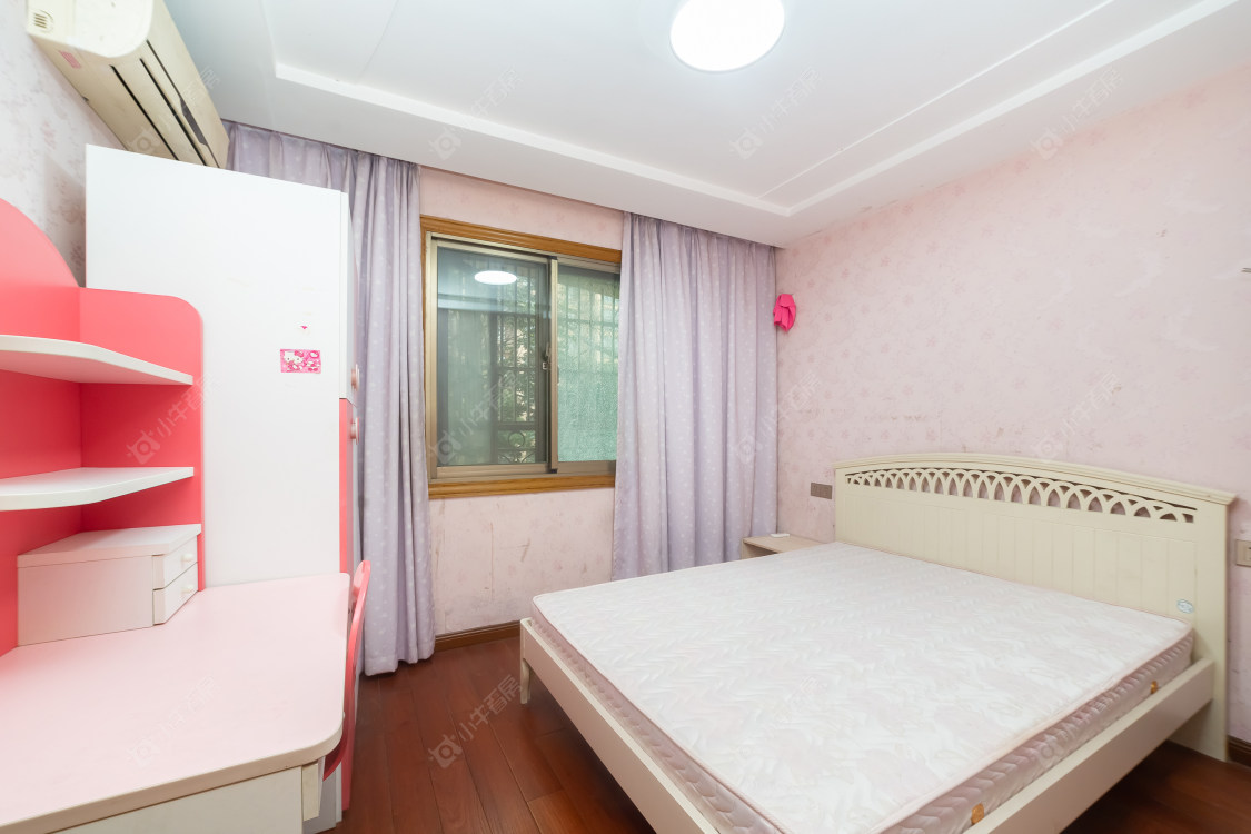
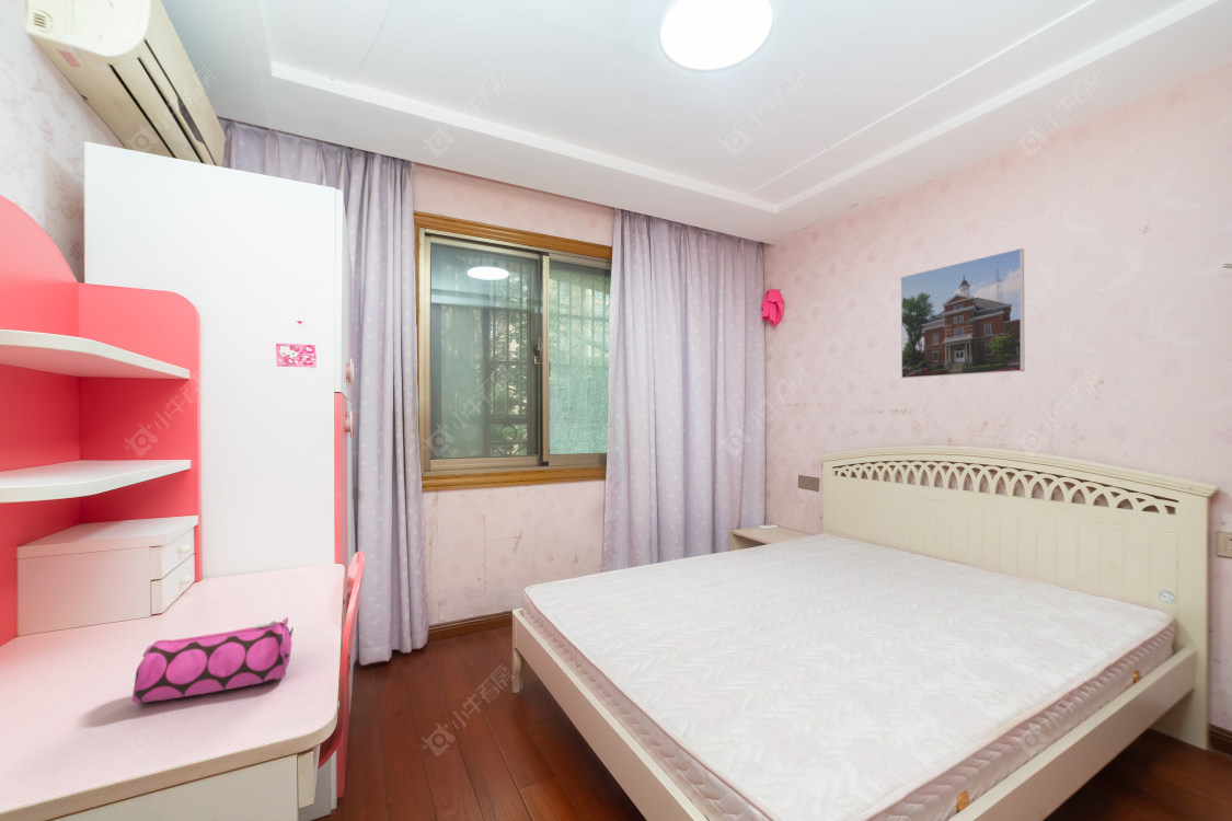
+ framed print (956, 320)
+ pencil case (218, 658)
